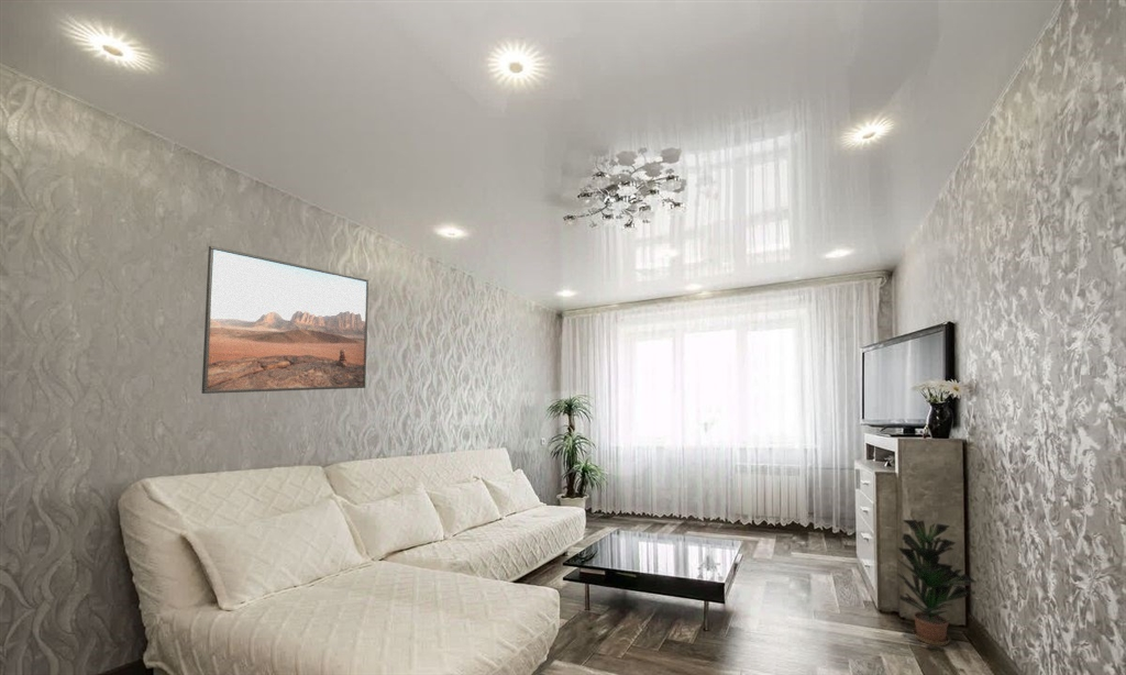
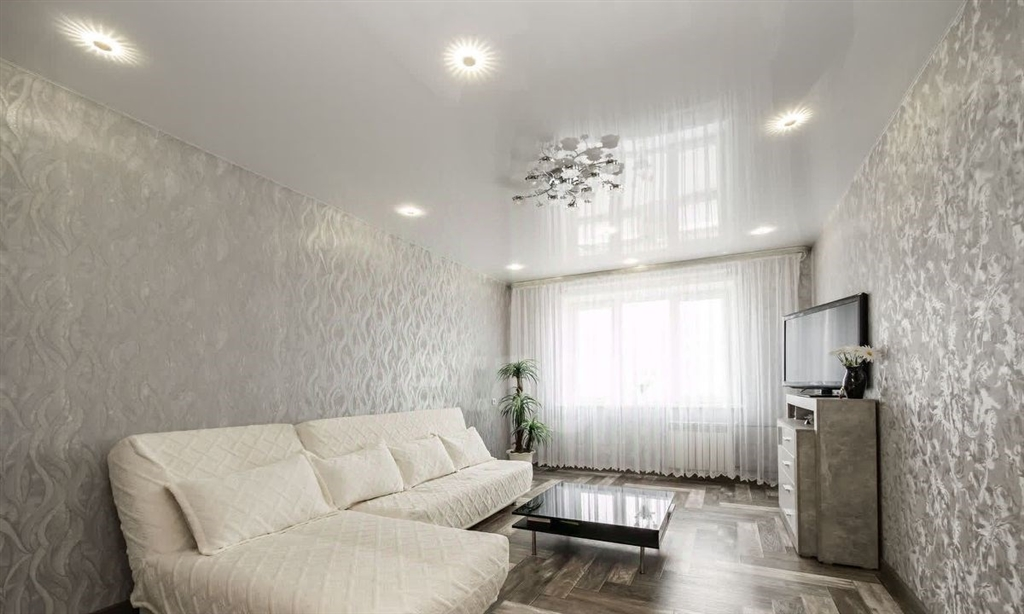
- potted plant (937, 582)
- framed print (298, 327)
